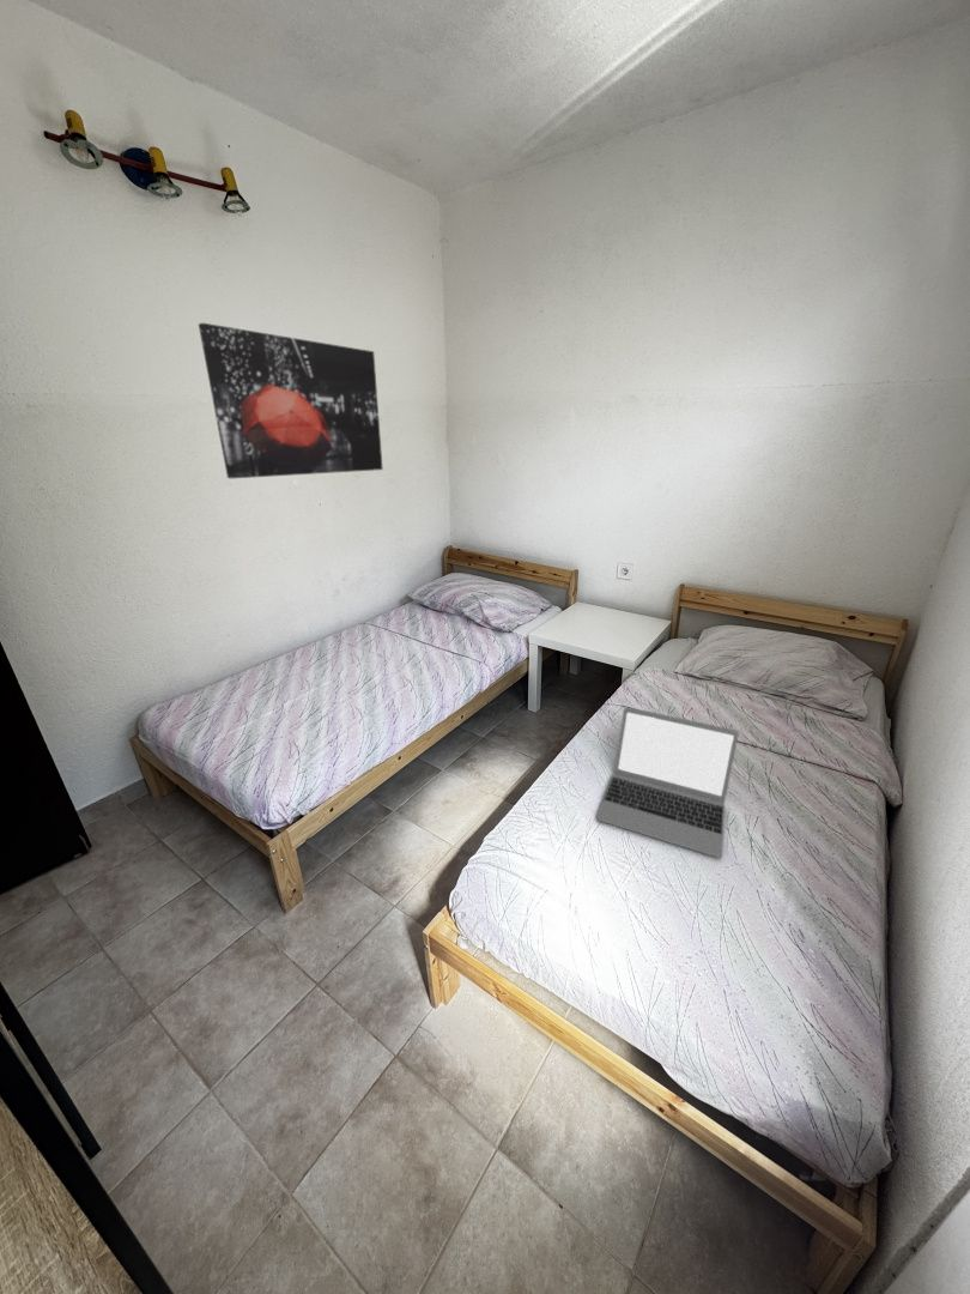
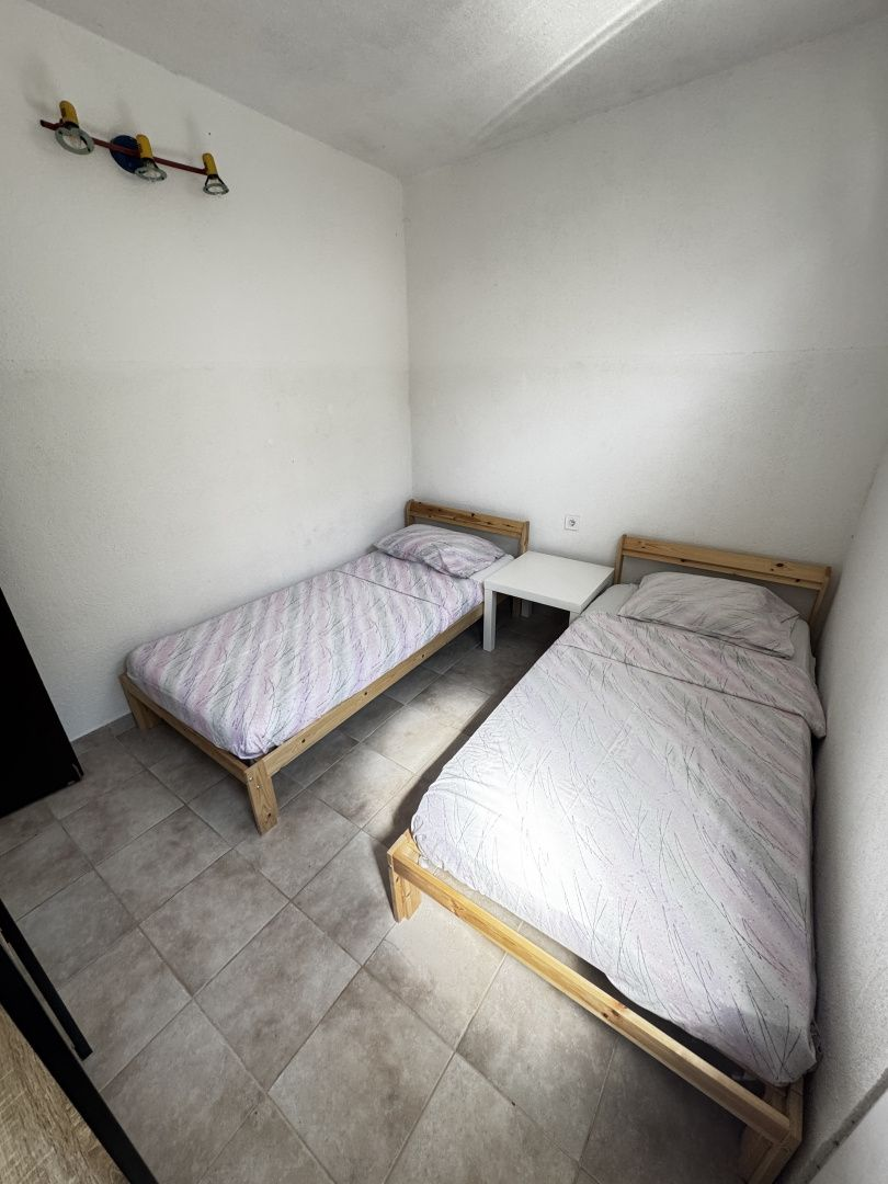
- laptop (667, 775)
- wall art (307, 409)
